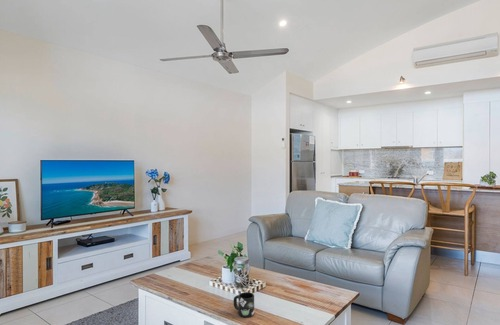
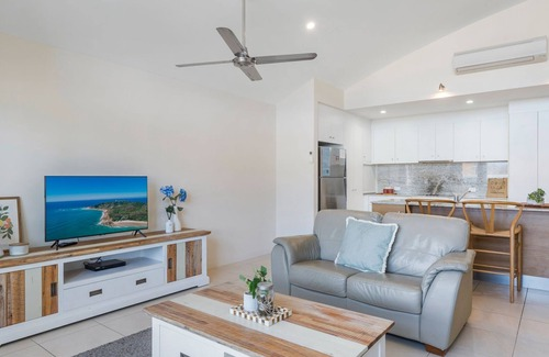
- mug (243, 303)
